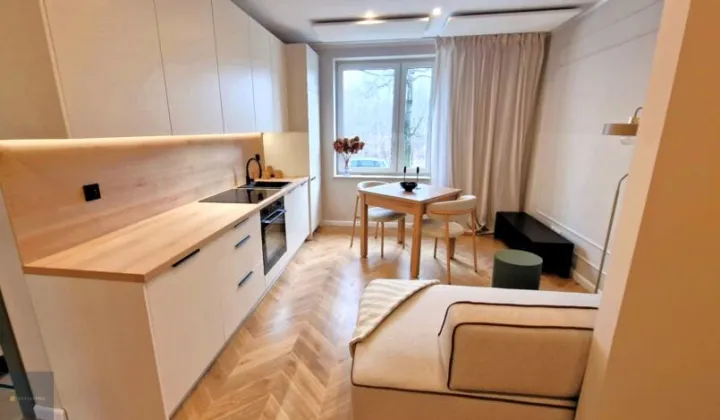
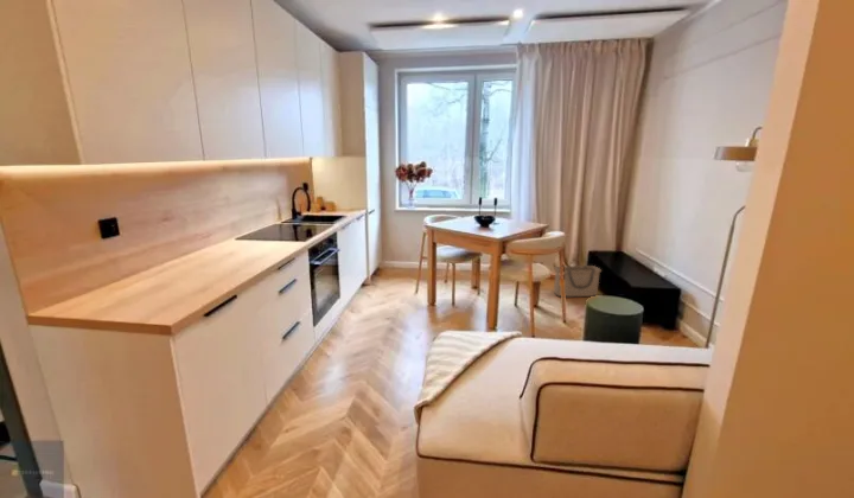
+ basket (575, 281)
